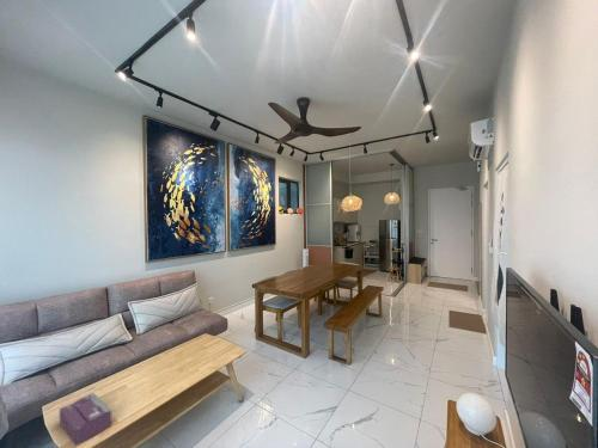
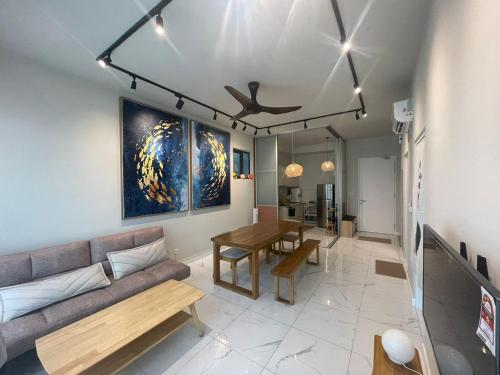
- tissue box (85, 416)
